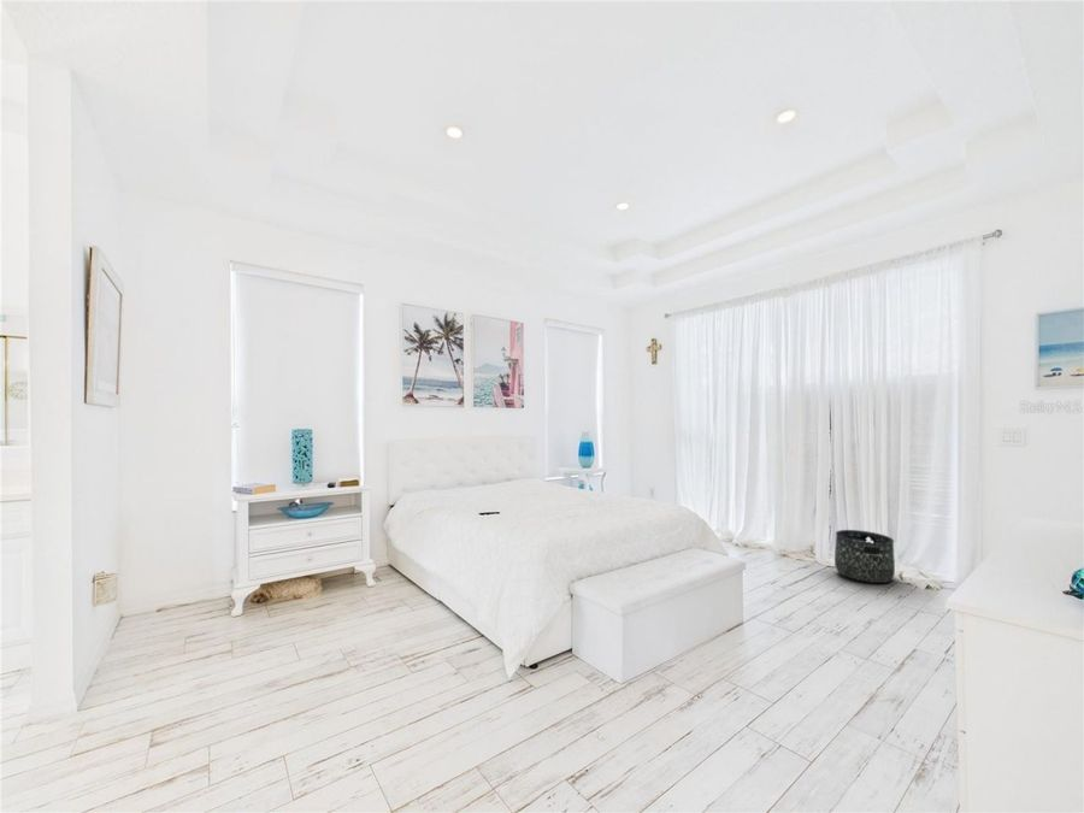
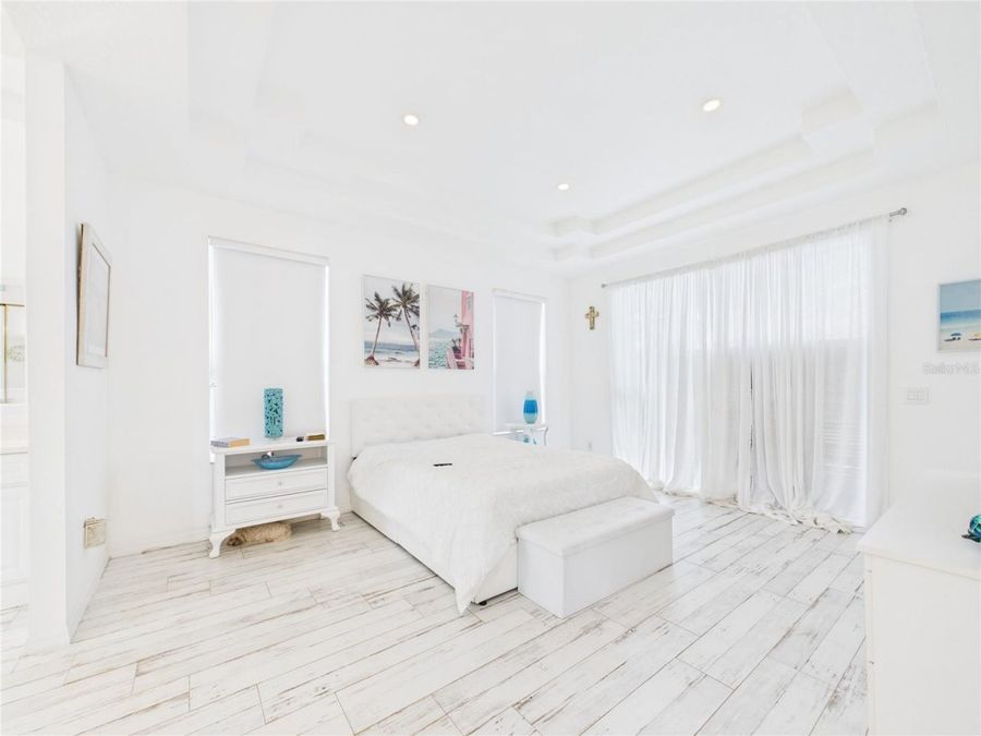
- basket (864, 555)
